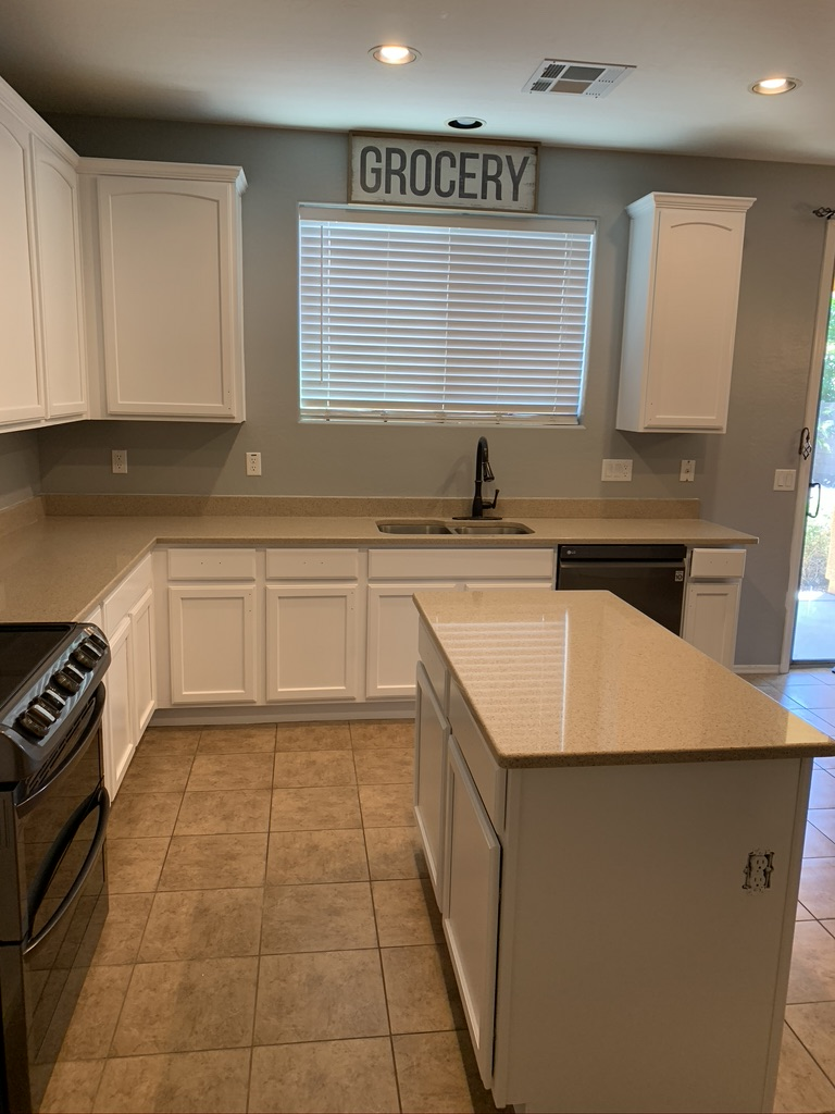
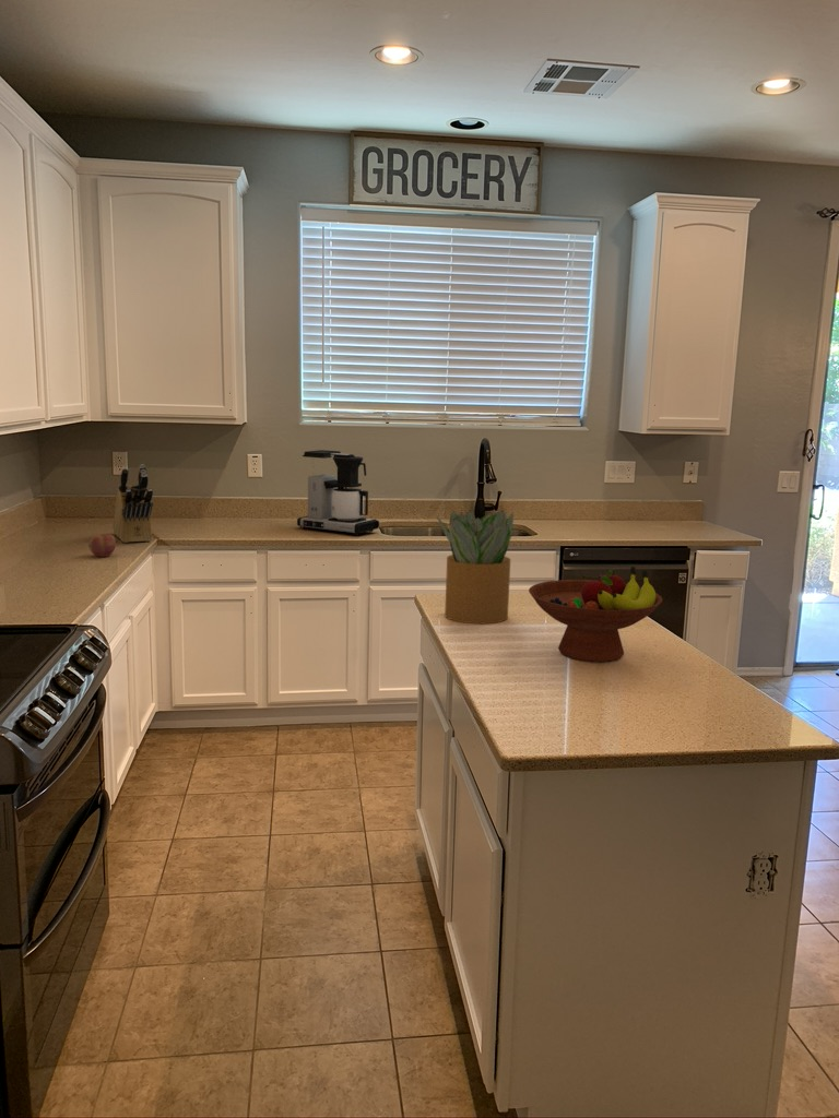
+ knife block (132, 500)
+ potted plant (473, 564)
+ fruit bowl (593, 611)
+ coffee maker (338, 491)
+ apple (103, 545)
